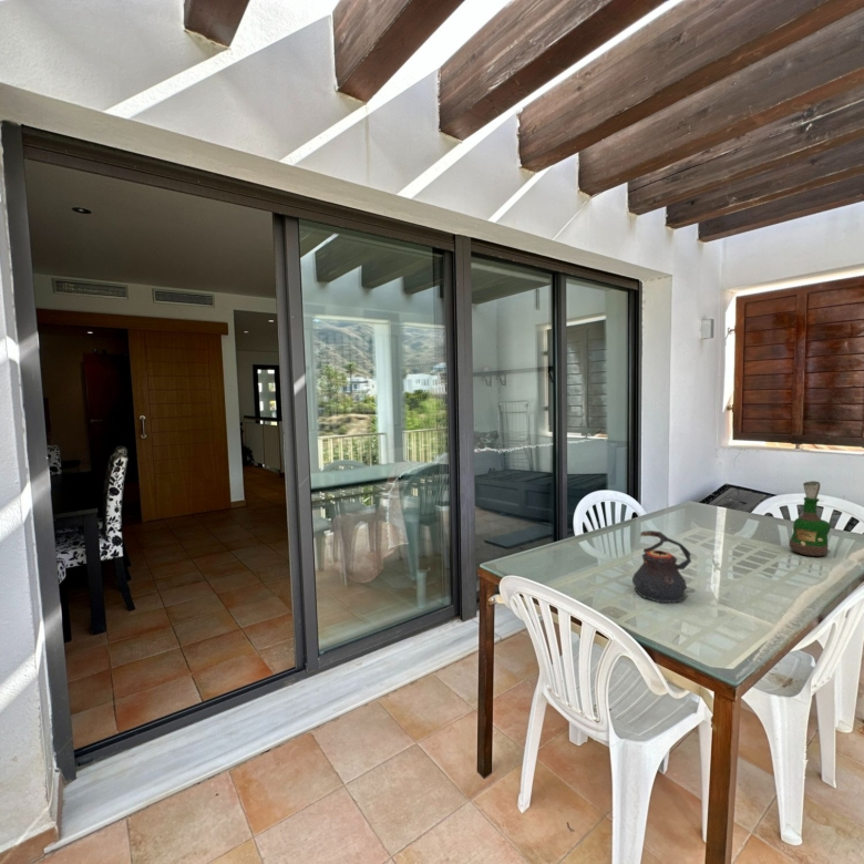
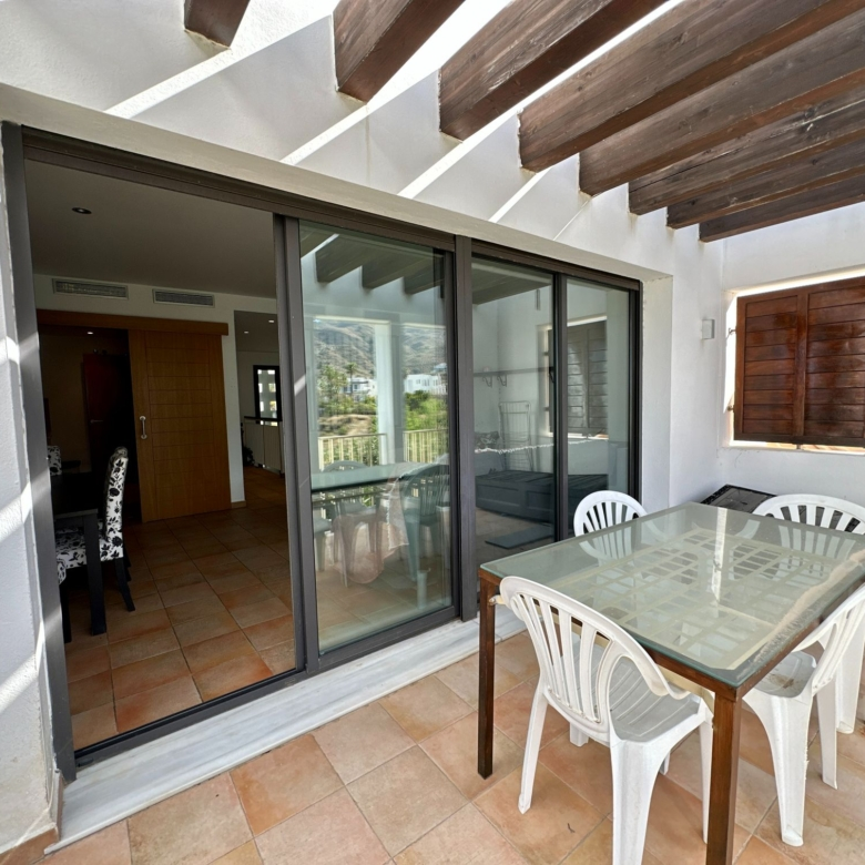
- teapot (660, 563)
- grog bottle (810, 517)
